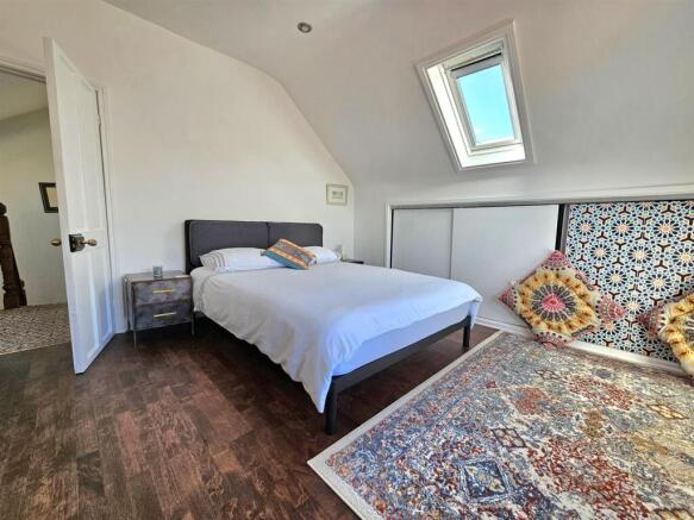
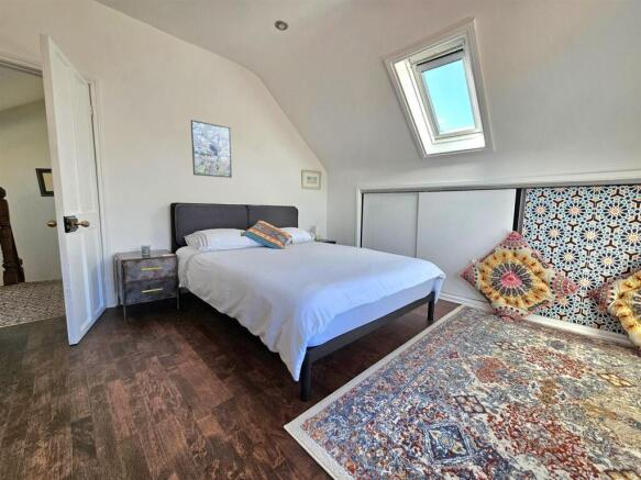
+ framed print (212, 150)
